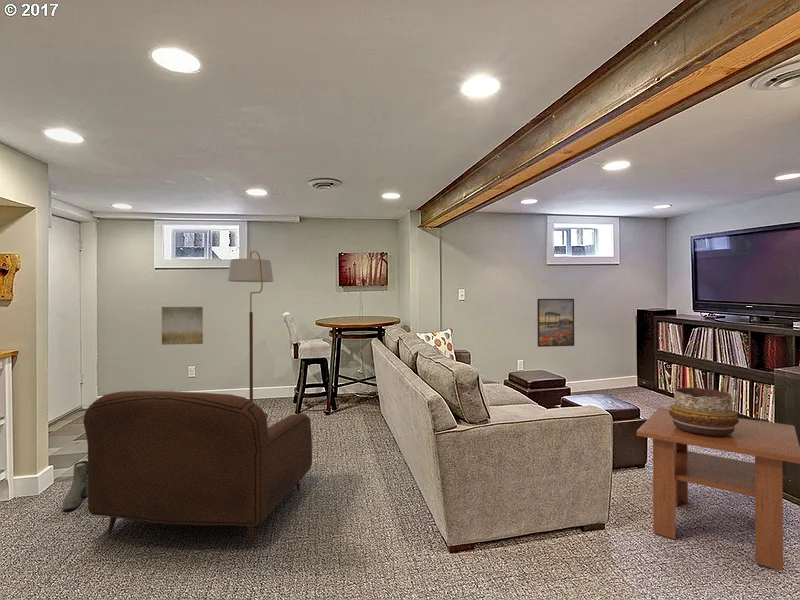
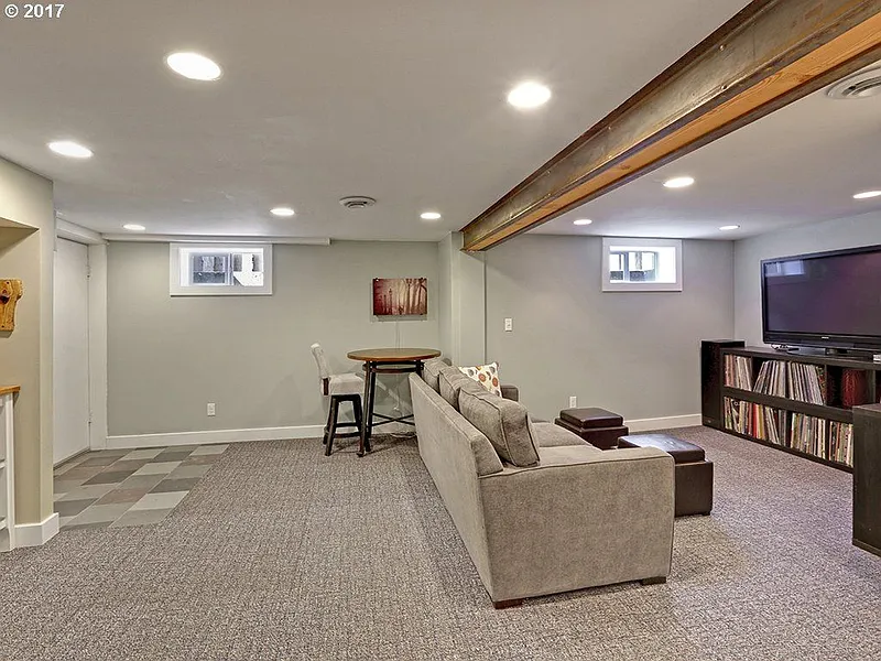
- floor lamp (252, 334)
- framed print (555, 322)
- coffee table (717, 478)
- armchair (211, 445)
- decorative bowl (702, 410)
- wall art (182, 325)
- boots (87, 481)
